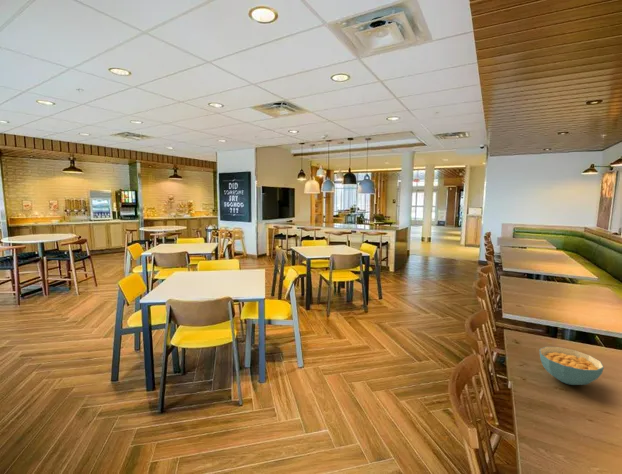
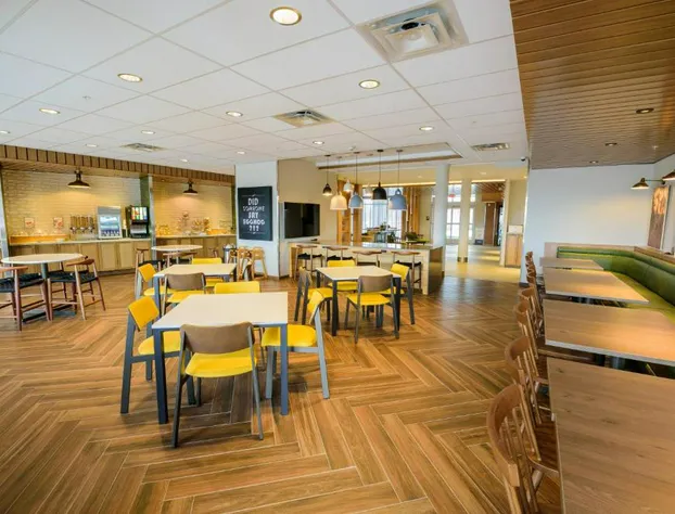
- cereal bowl (568, 369)
